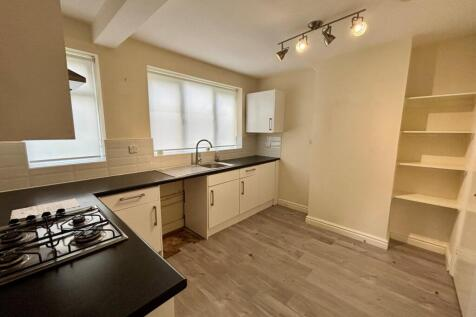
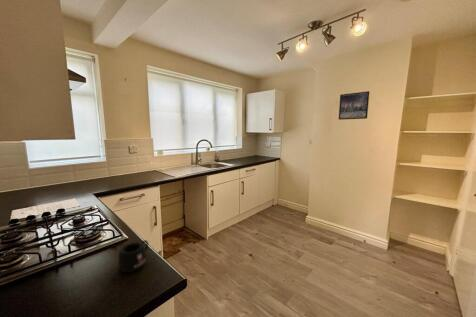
+ mug (135, 254)
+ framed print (353, 106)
